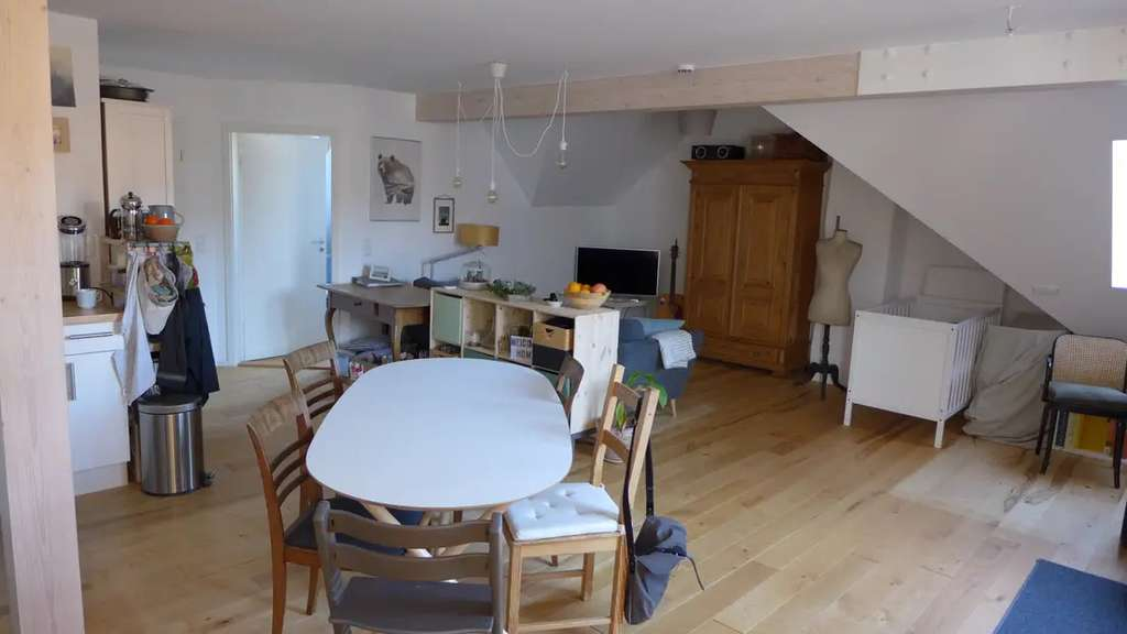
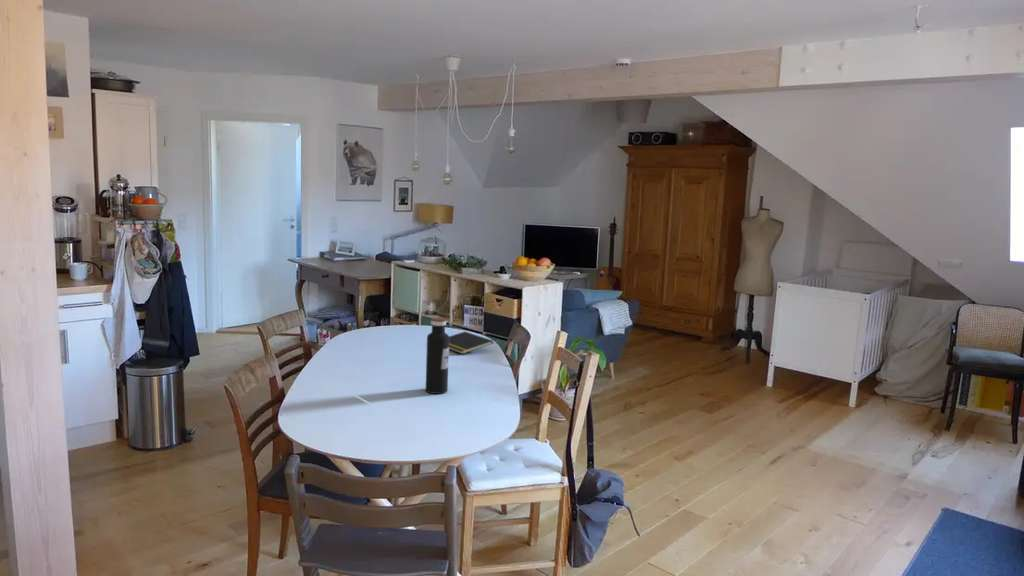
+ notepad (463, 342)
+ water bottle (437, 355)
